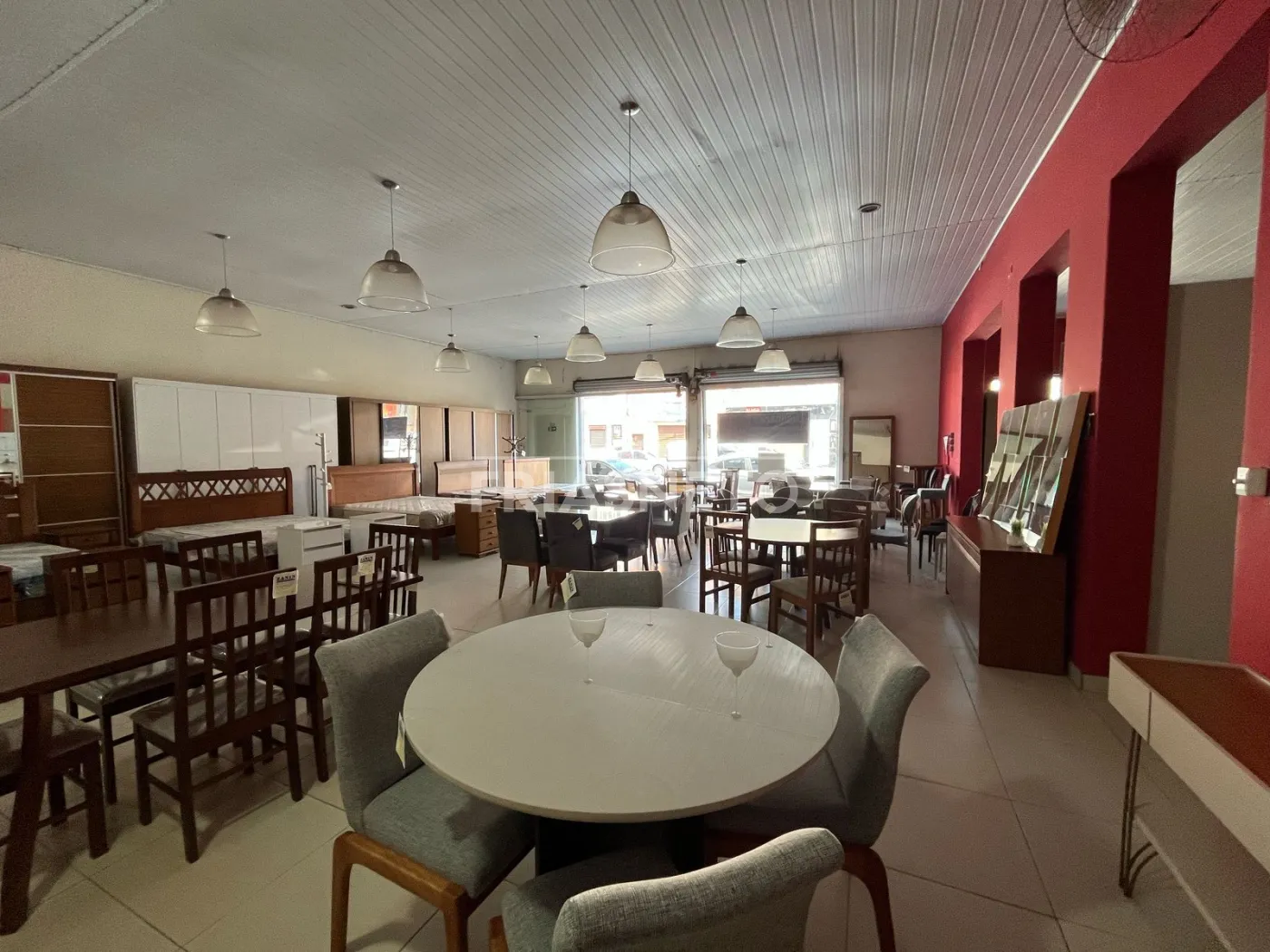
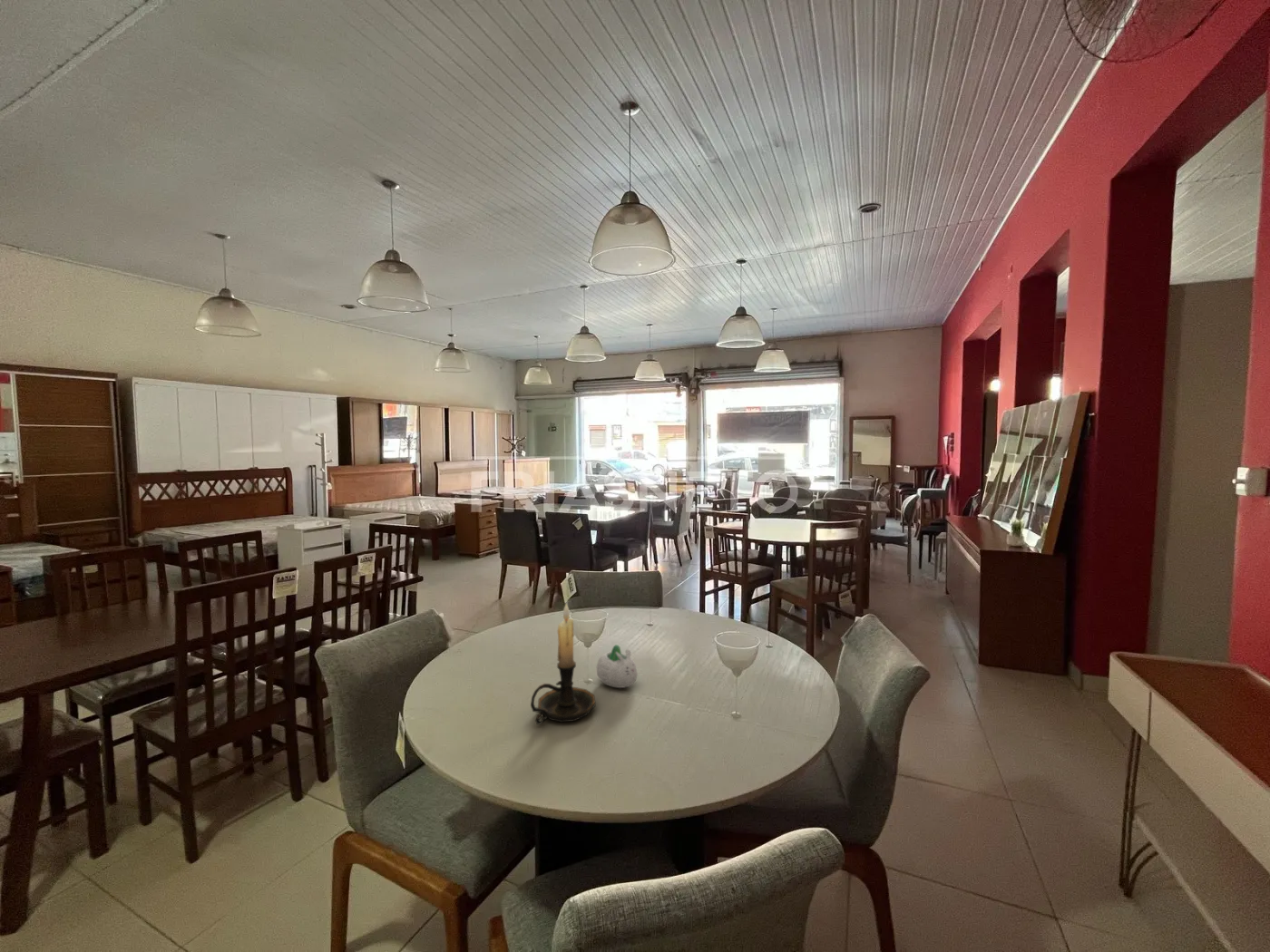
+ candle holder (560, 659)
+ succulent planter (617, 664)
